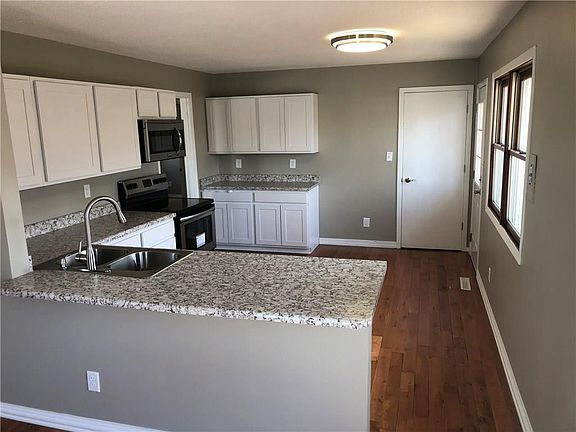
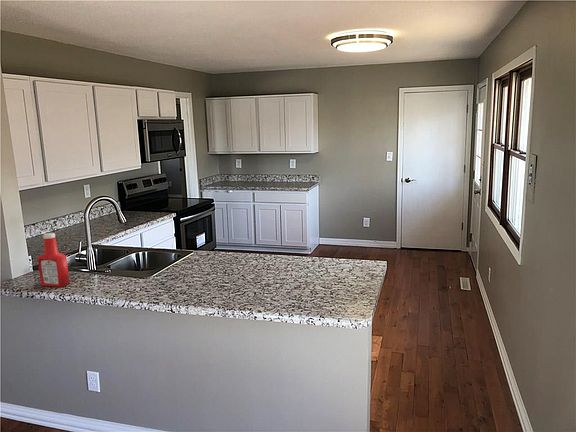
+ soap bottle (52, 259)
